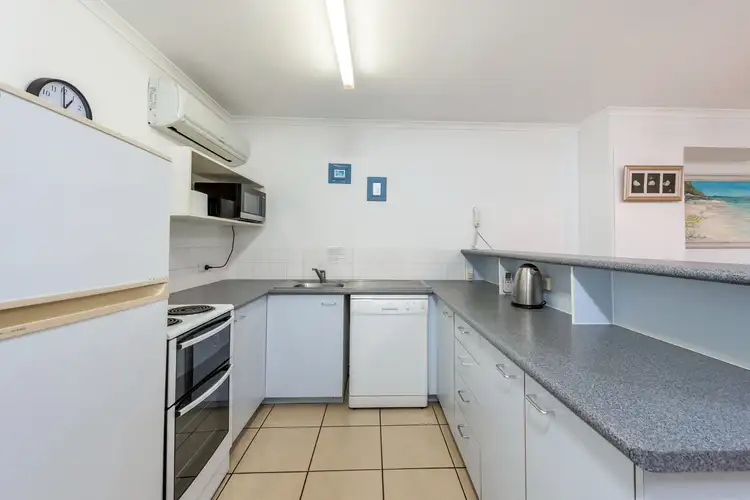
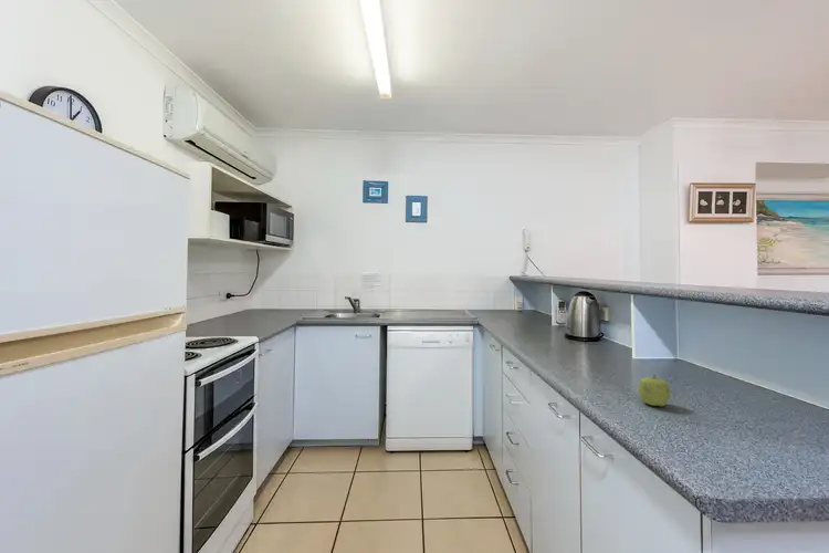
+ fruit (653, 389)
